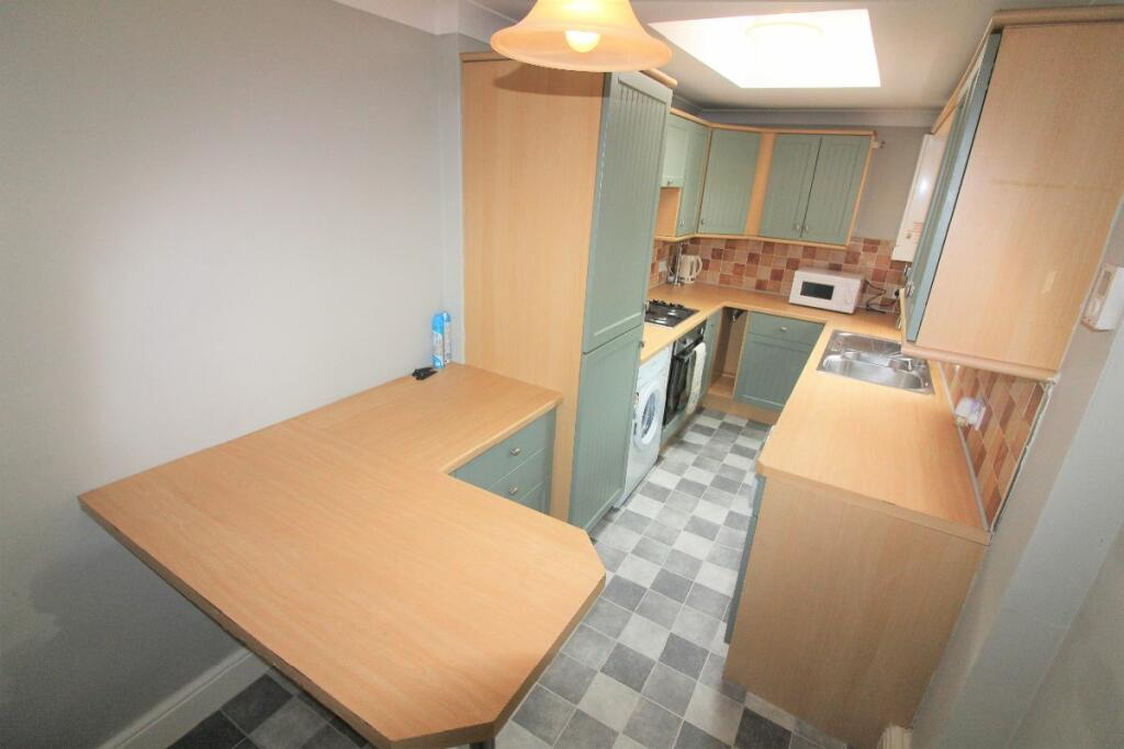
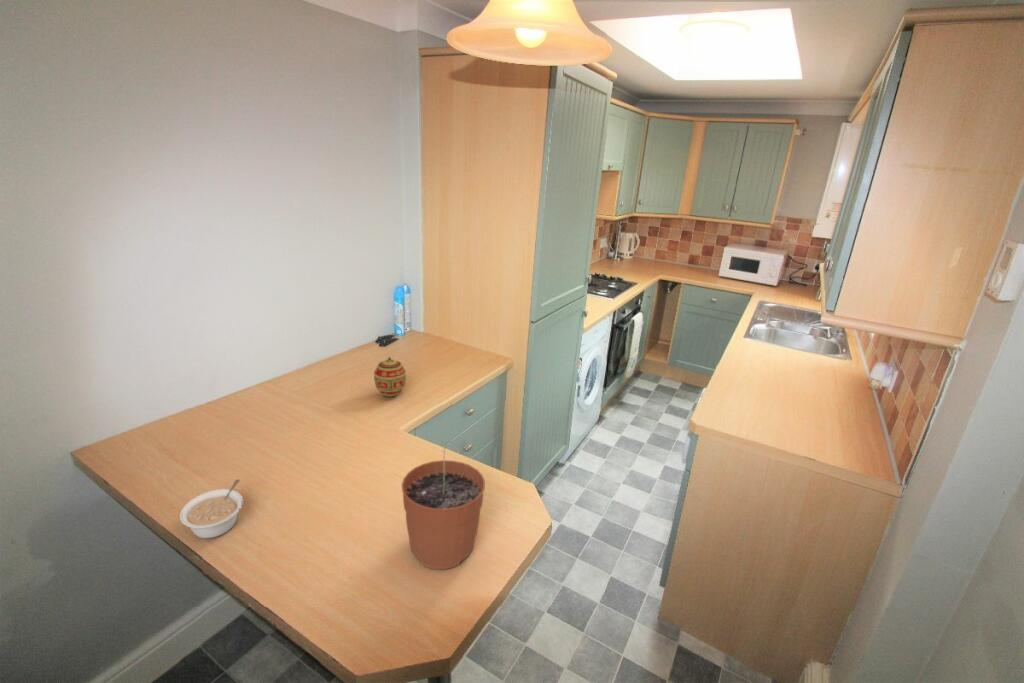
+ legume (213, 512)
+ plant pot (443, 499)
+ decorative egg (390, 376)
